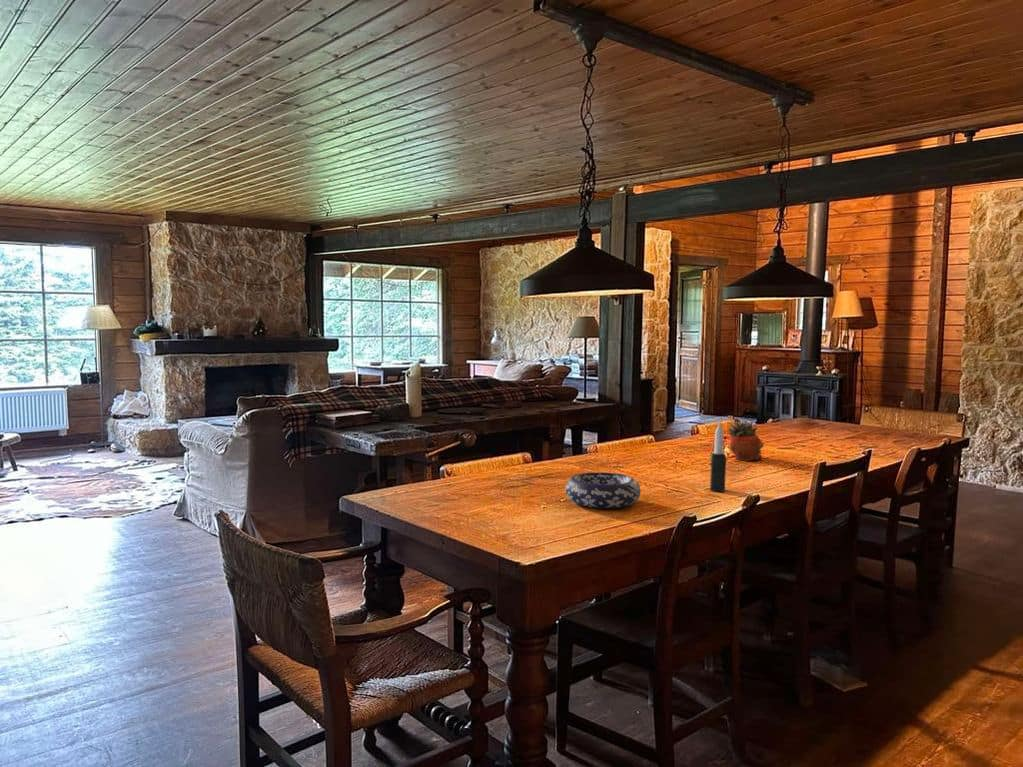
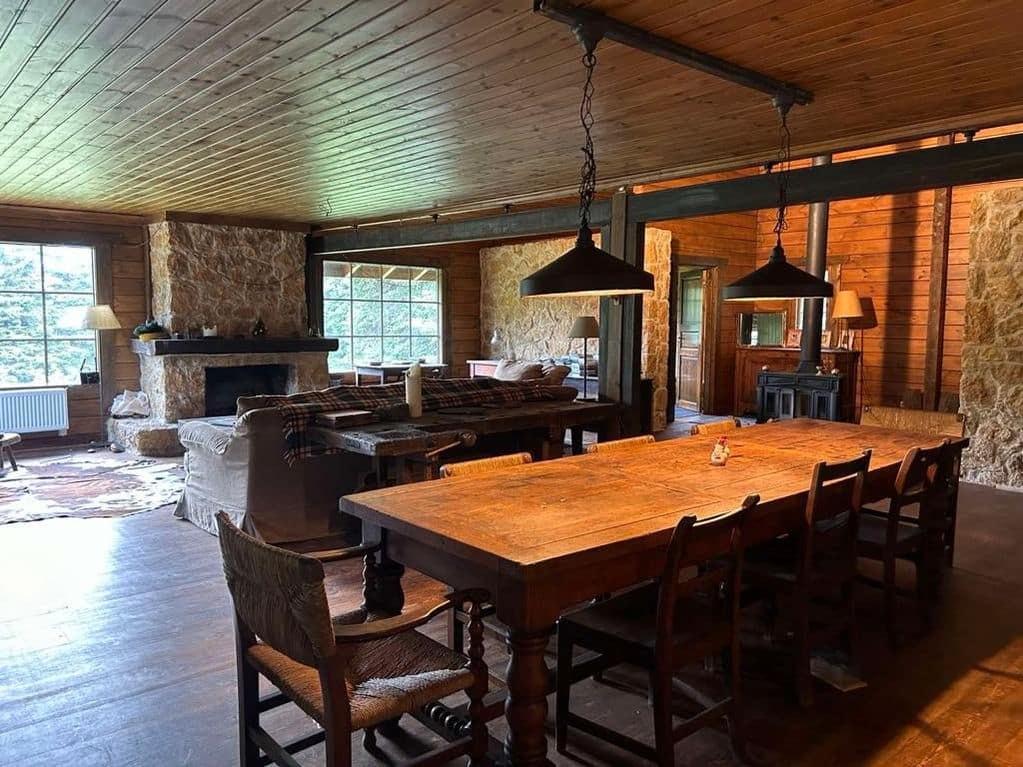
- decorative bowl (602, 490)
- candle (718, 456)
- succulent planter (746, 439)
